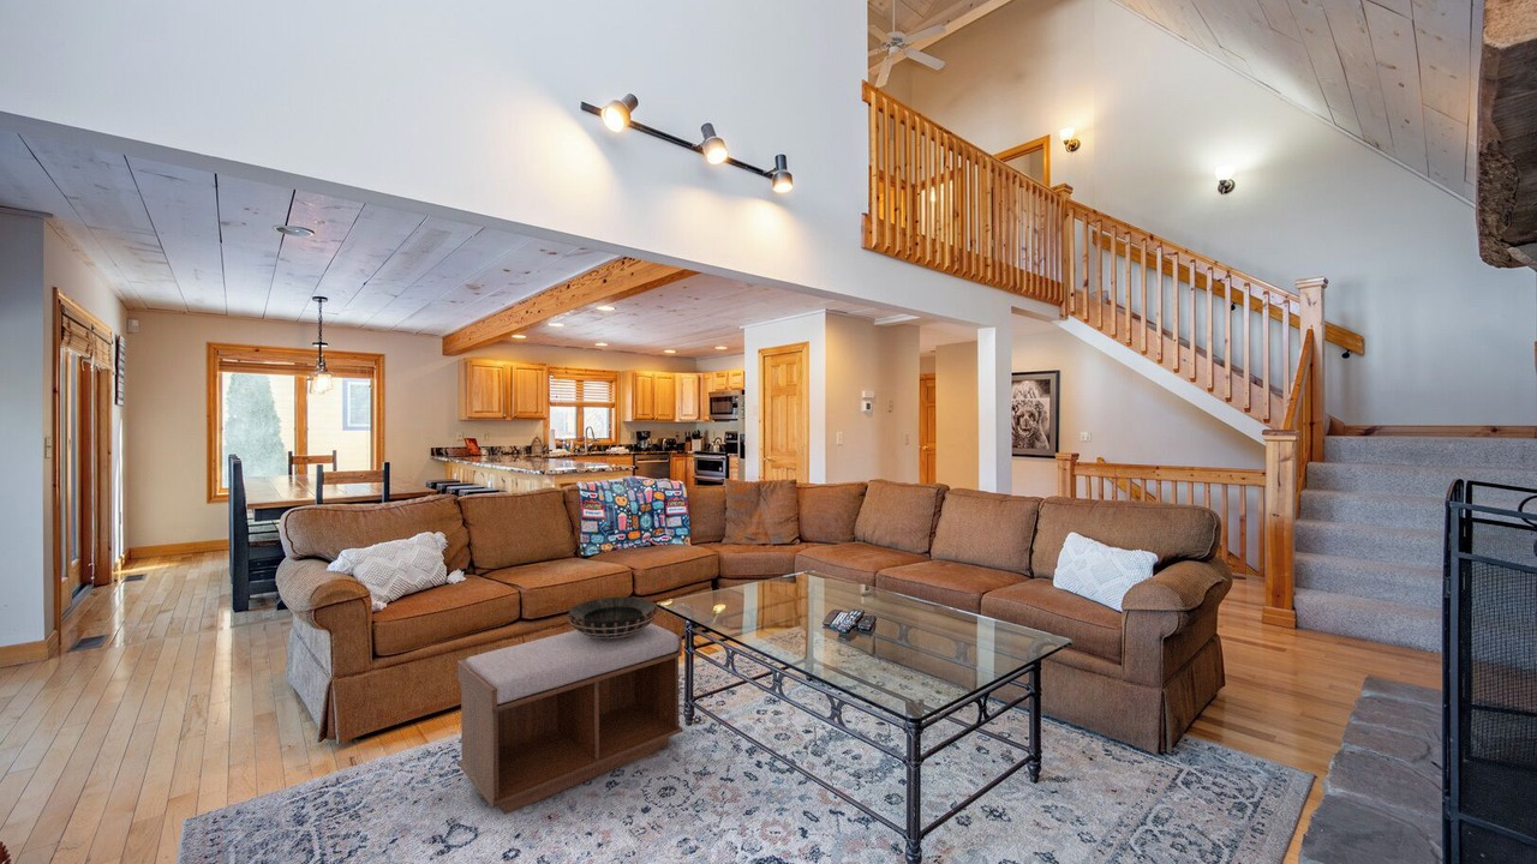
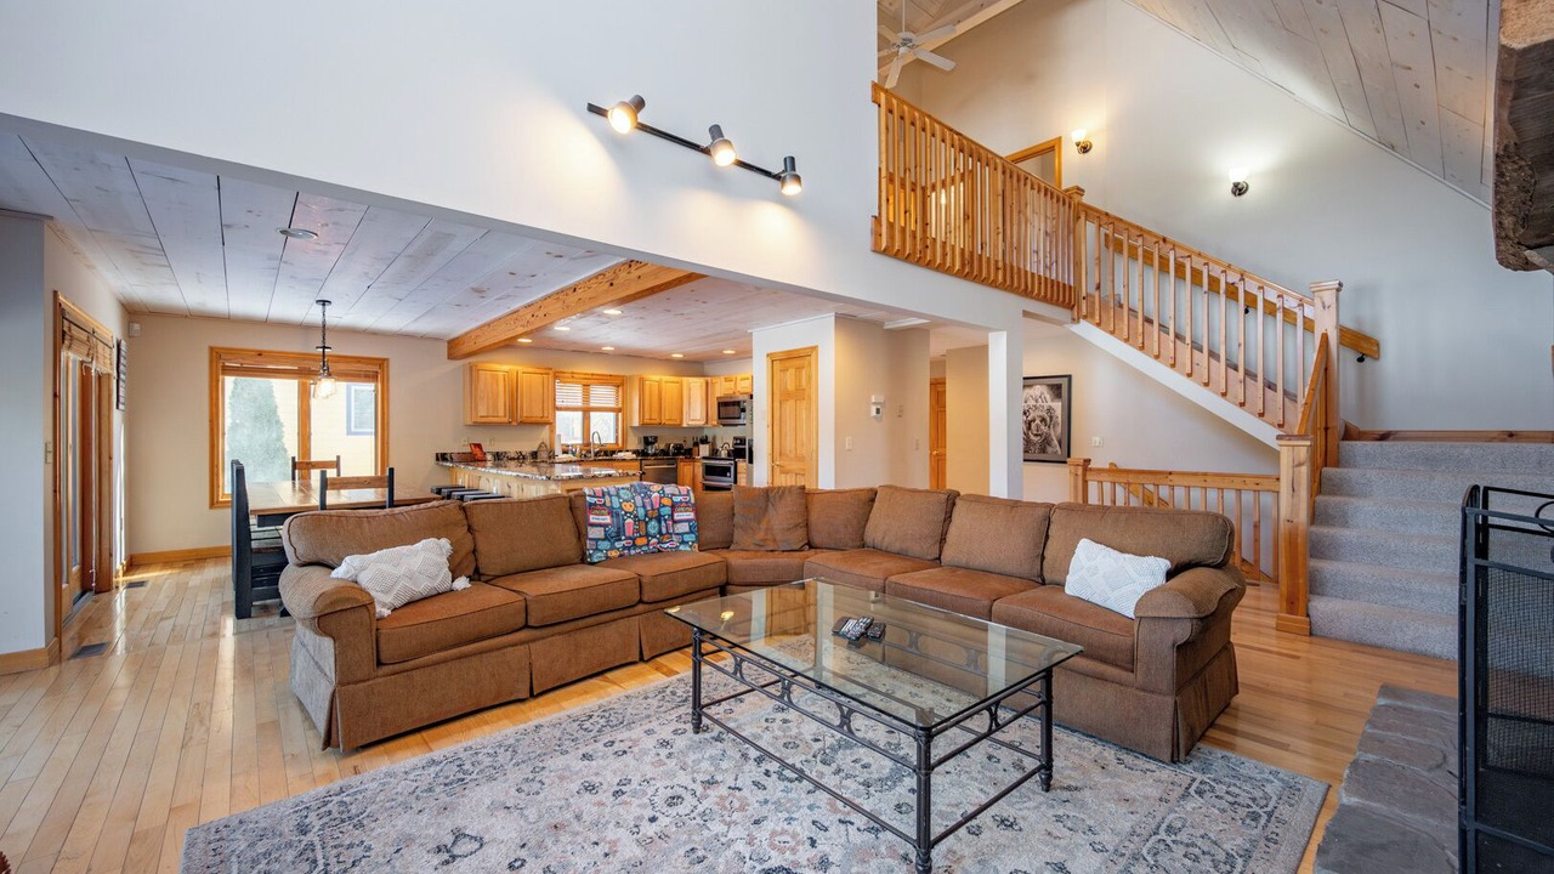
- decorative bowl (612, 620)
- bench (576, 701)
